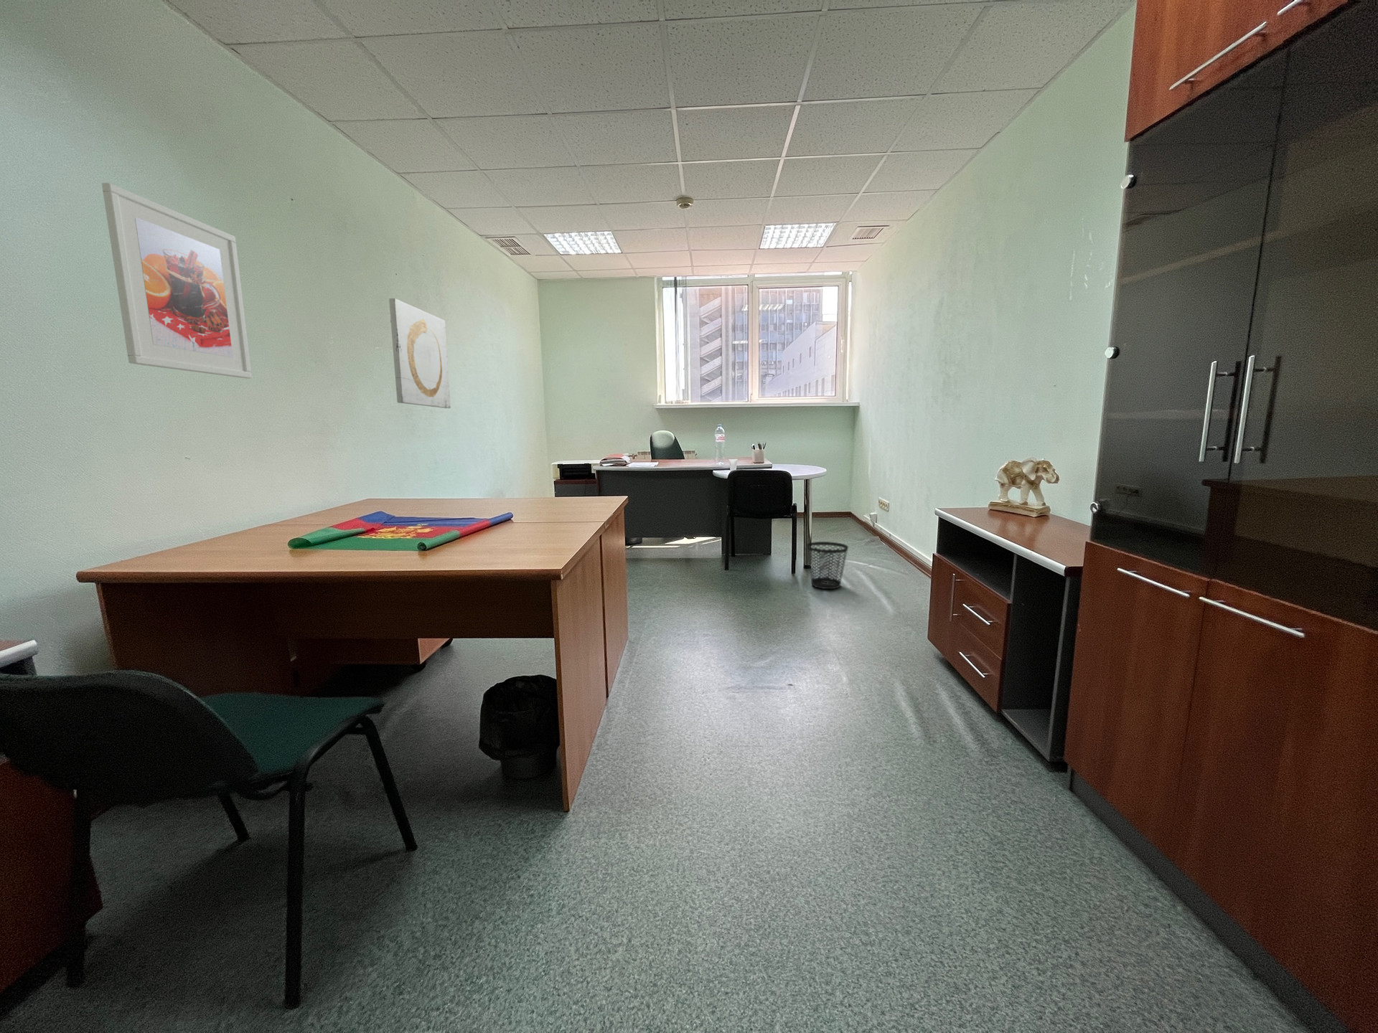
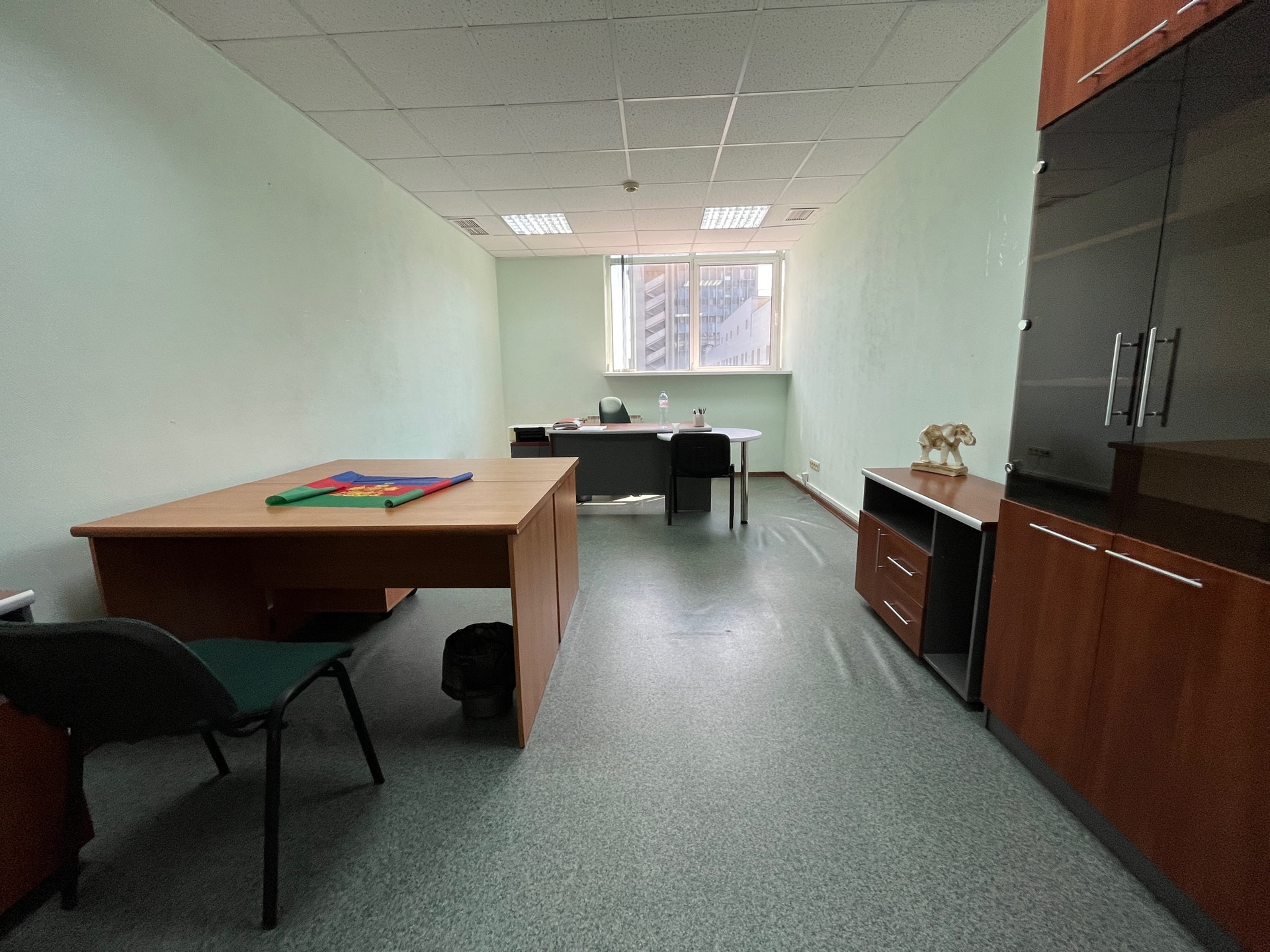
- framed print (187, 293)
- wall art (422, 358)
- wastebasket (826, 565)
